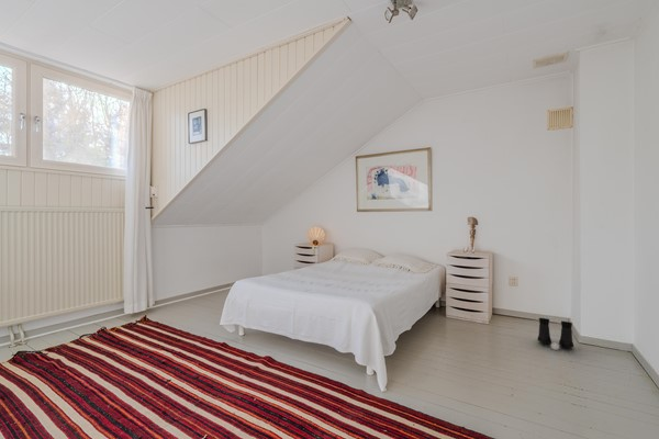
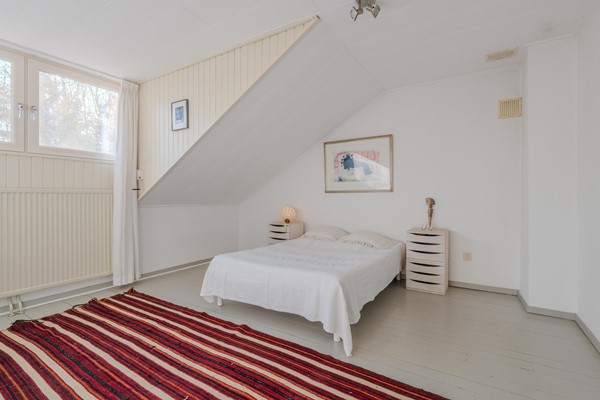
- boots (549, 334)
